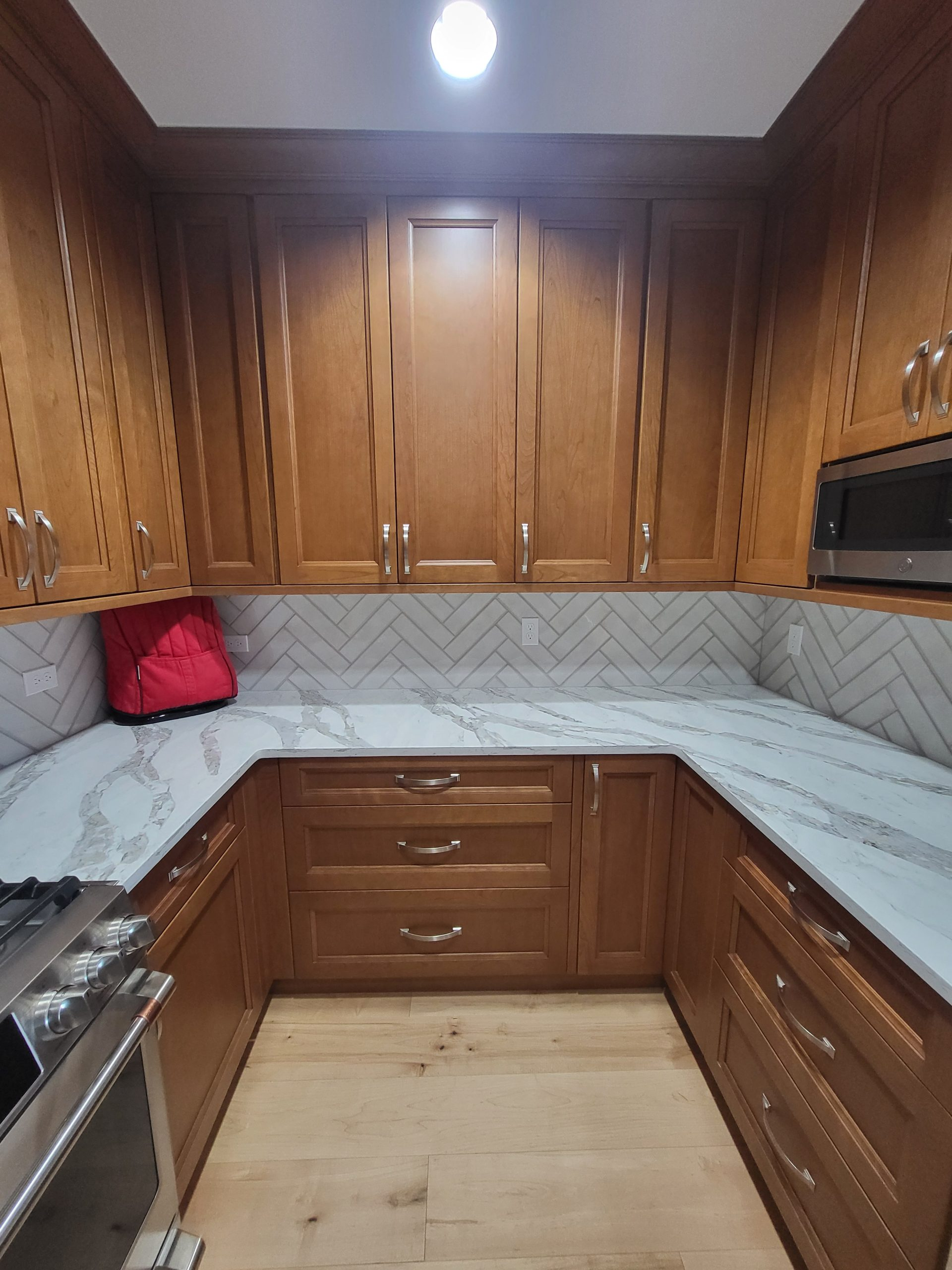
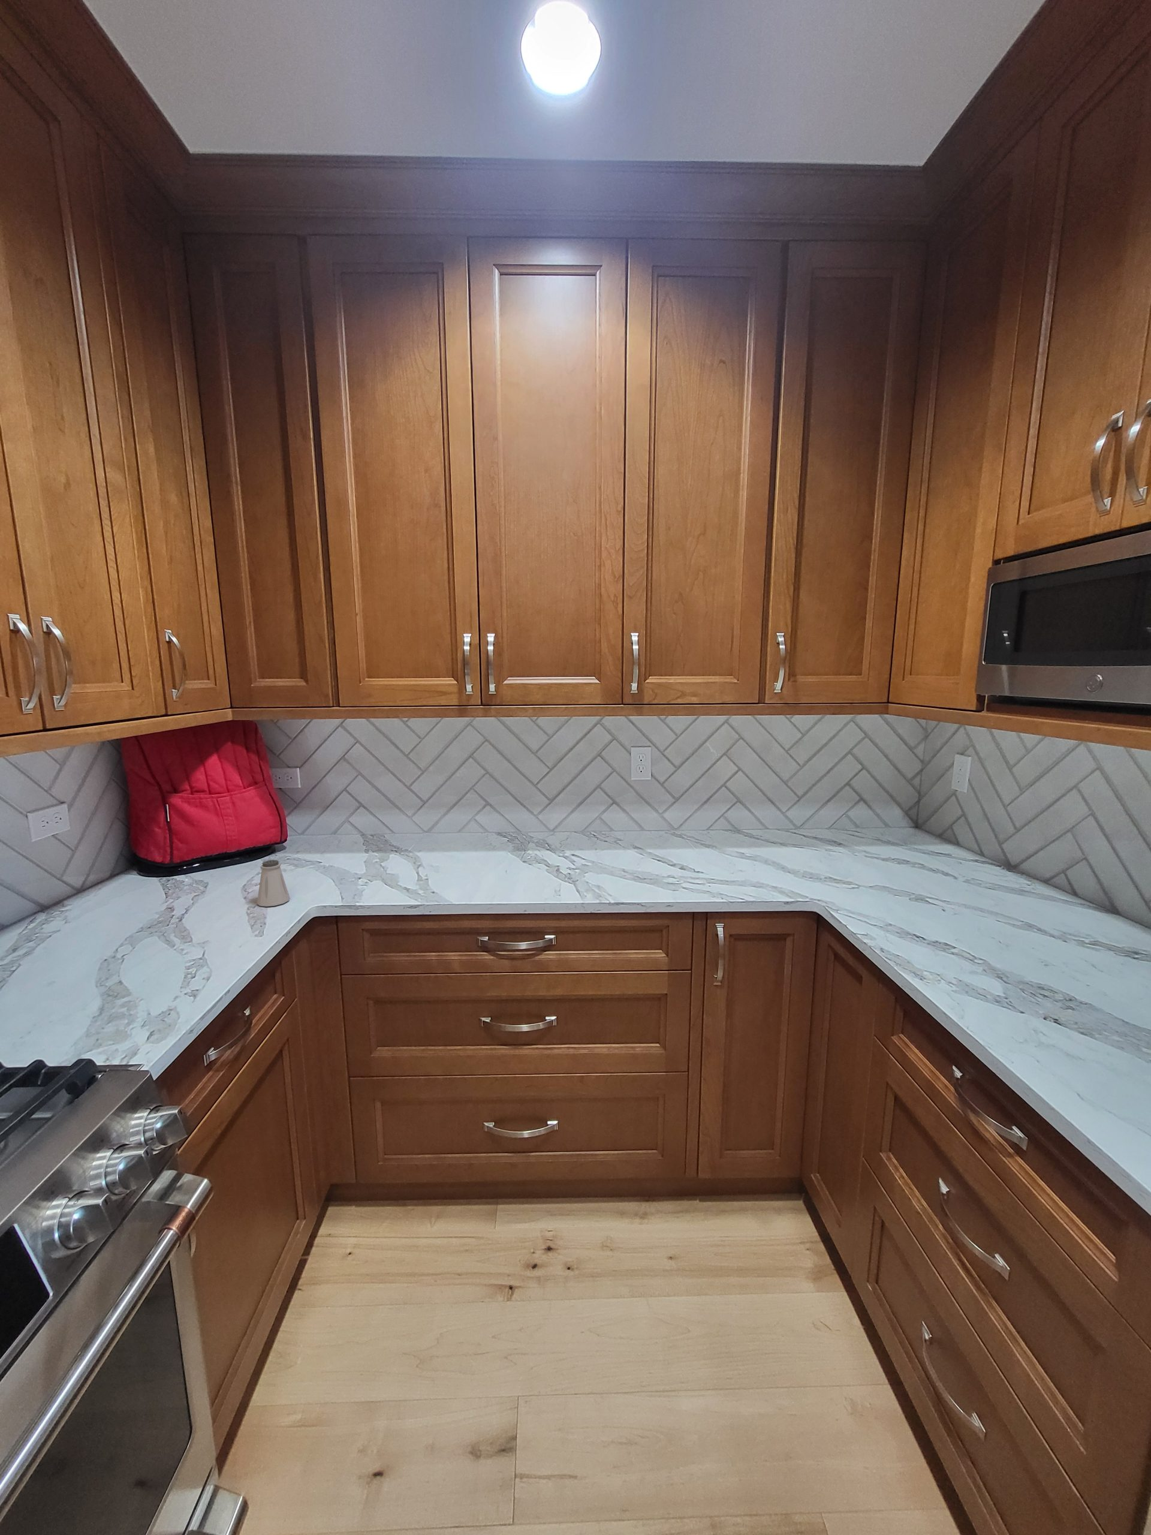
+ saltshaker (272, 881)
